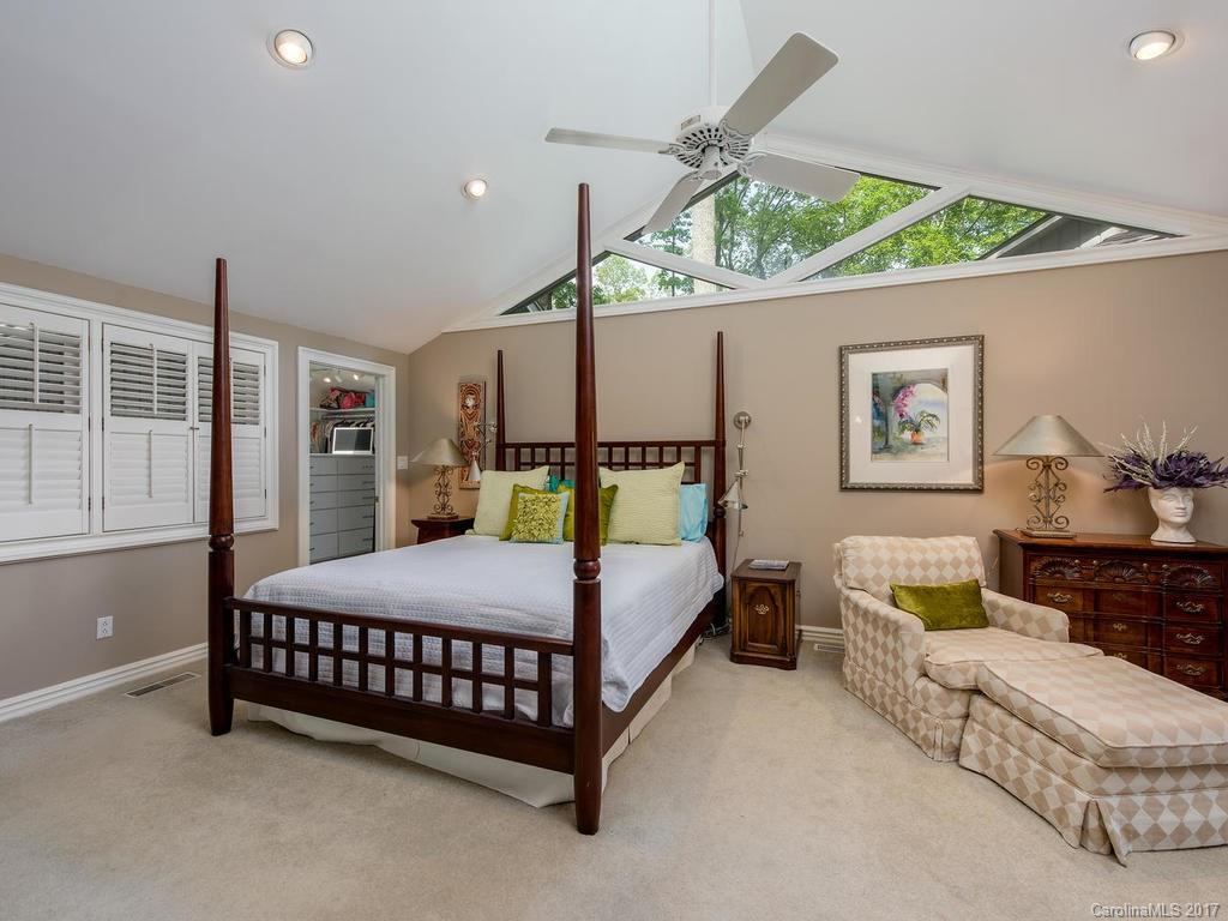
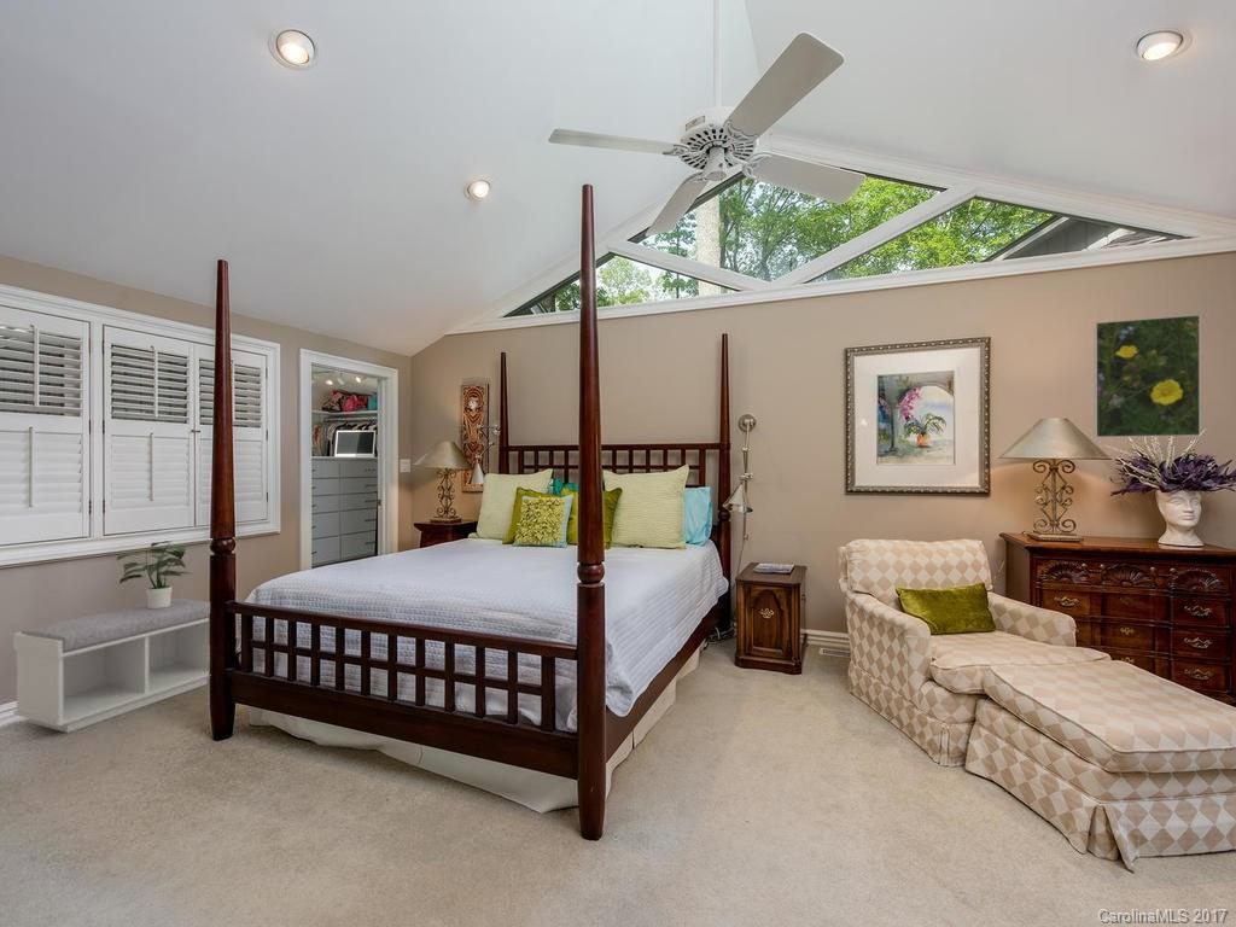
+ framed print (1145, 378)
+ potted plant (158, 573)
+ bench (126, 657)
